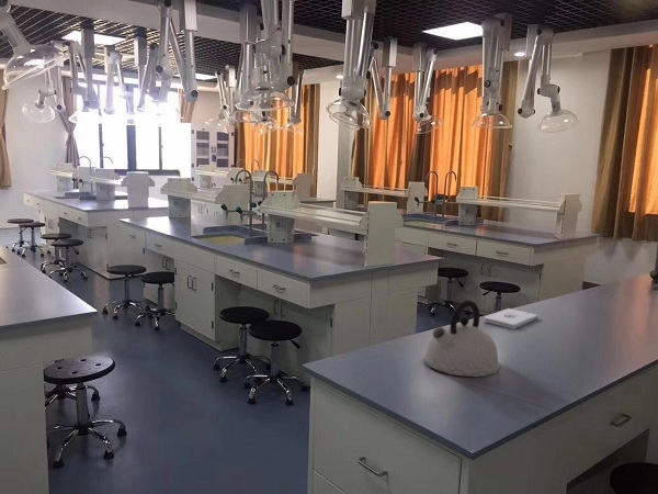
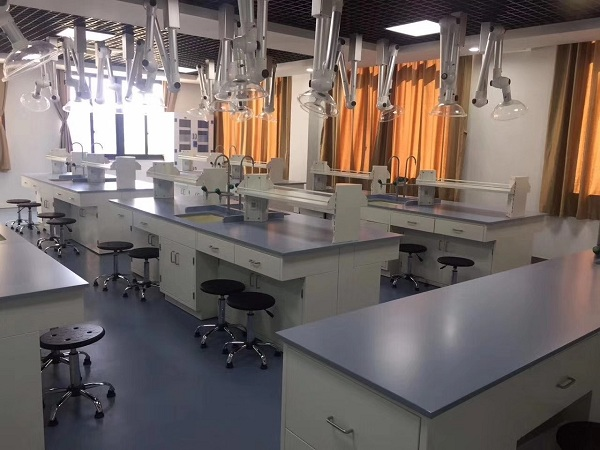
- kettle (461, 333)
- notepad (510, 317)
